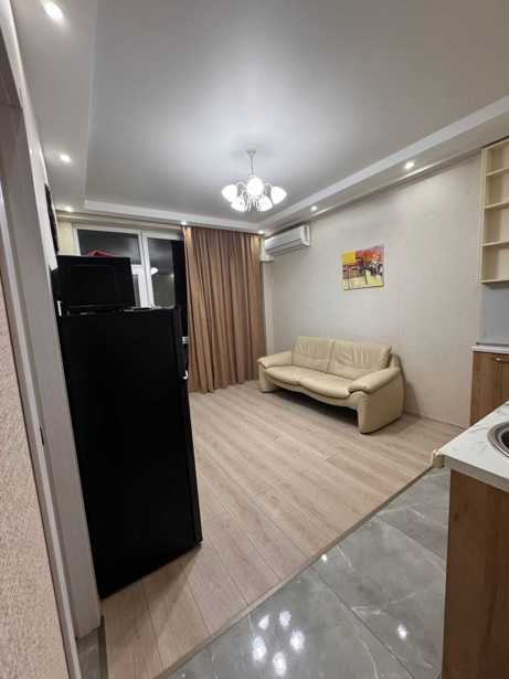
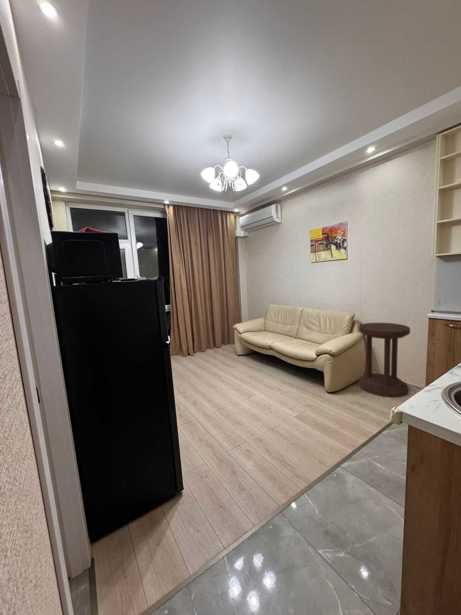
+ side table (384, 357)
